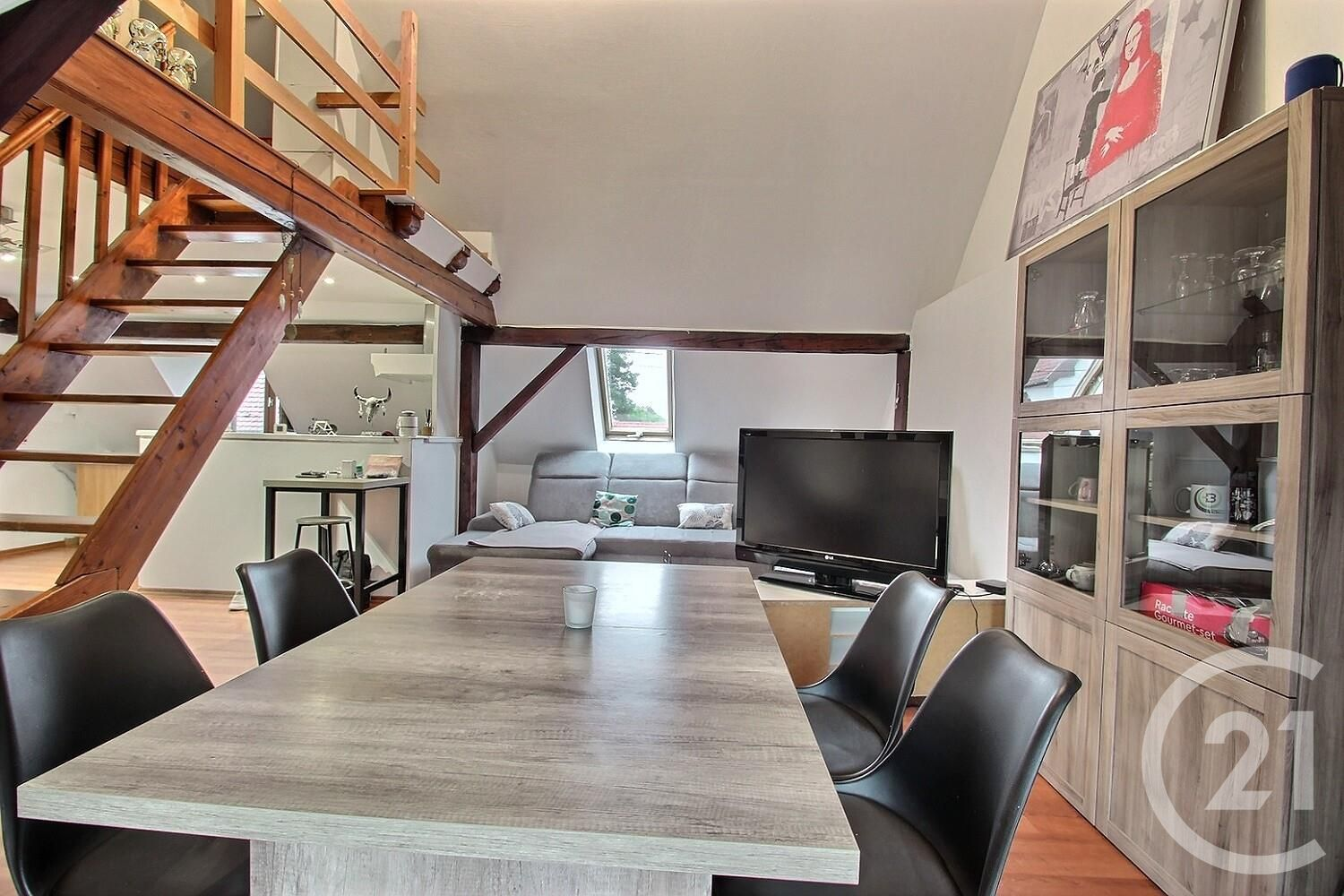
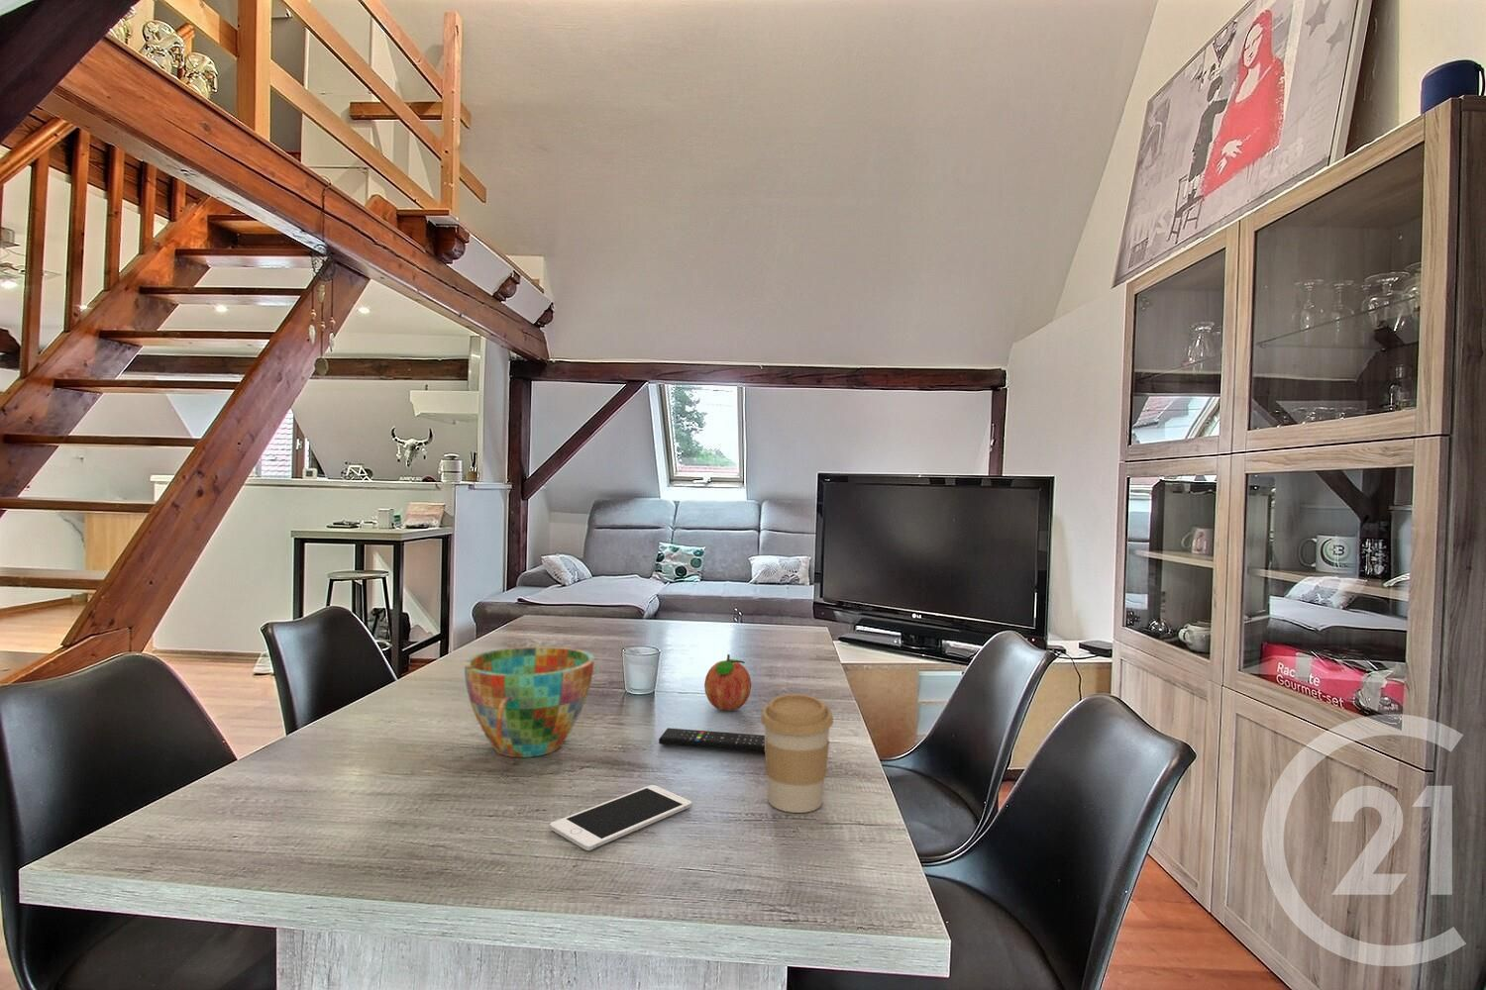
+ cup (524, 708)
+ remote control (737, 742)
+ coffee cup (795, 750)
+ cell phone (624, 814)
+ fruit (729, 681)
